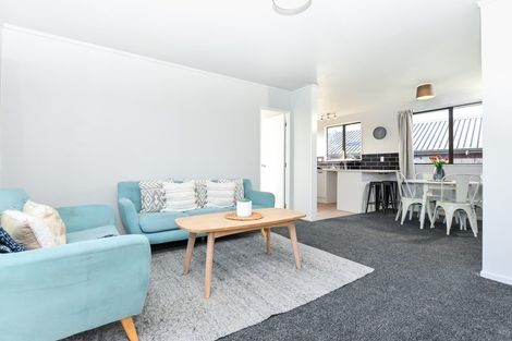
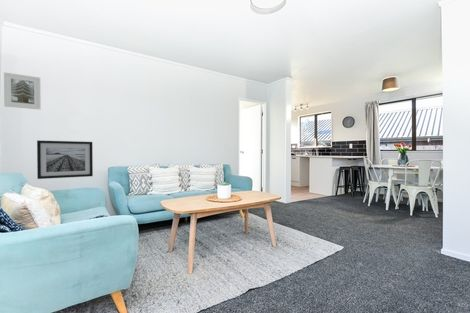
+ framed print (23, 91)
+ wall art (66, 159)
